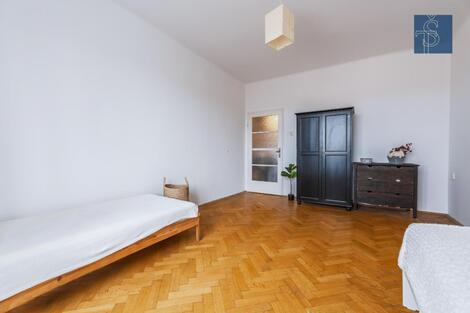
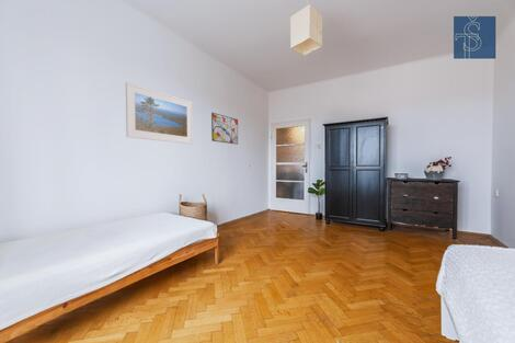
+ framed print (163, 116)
+ wall art (226, 129)
